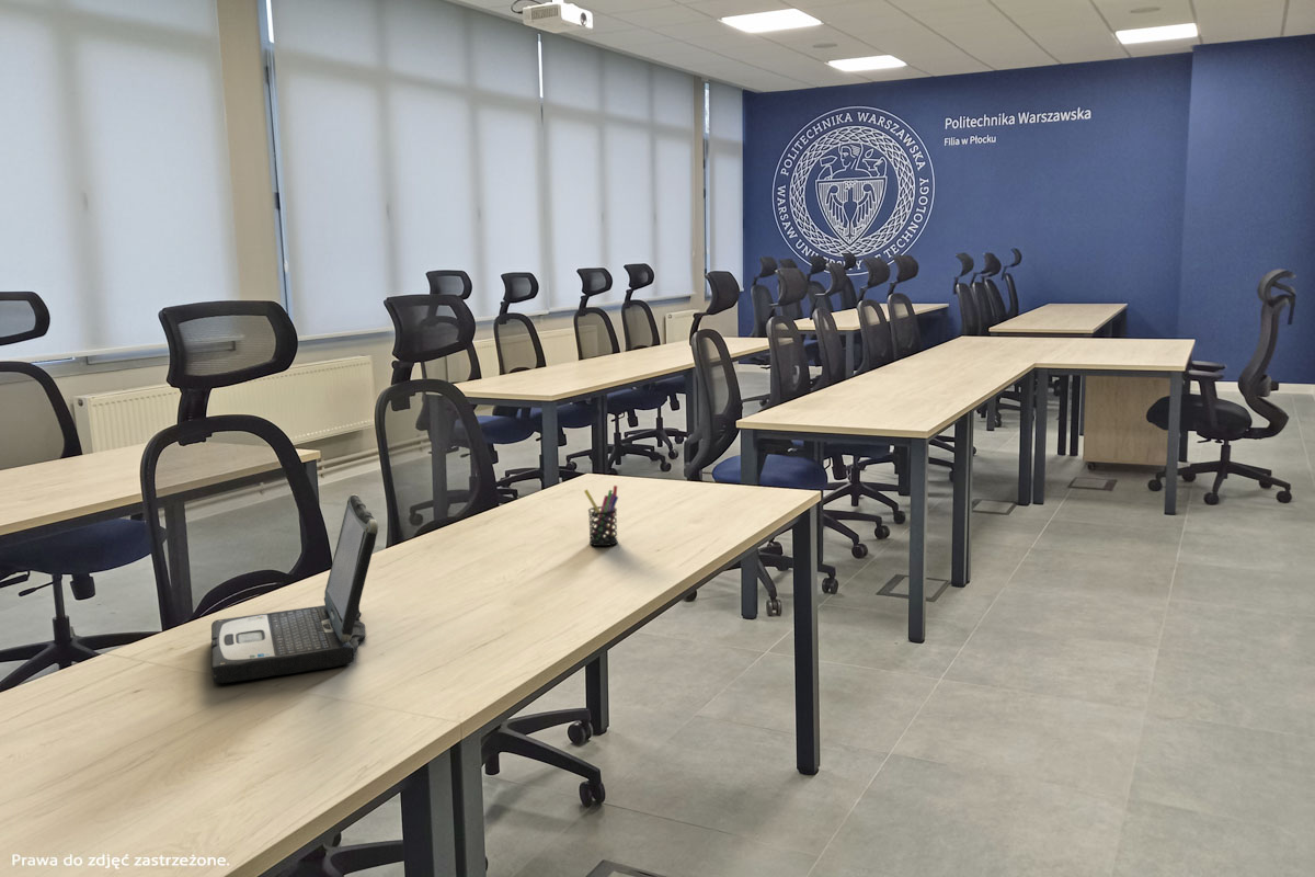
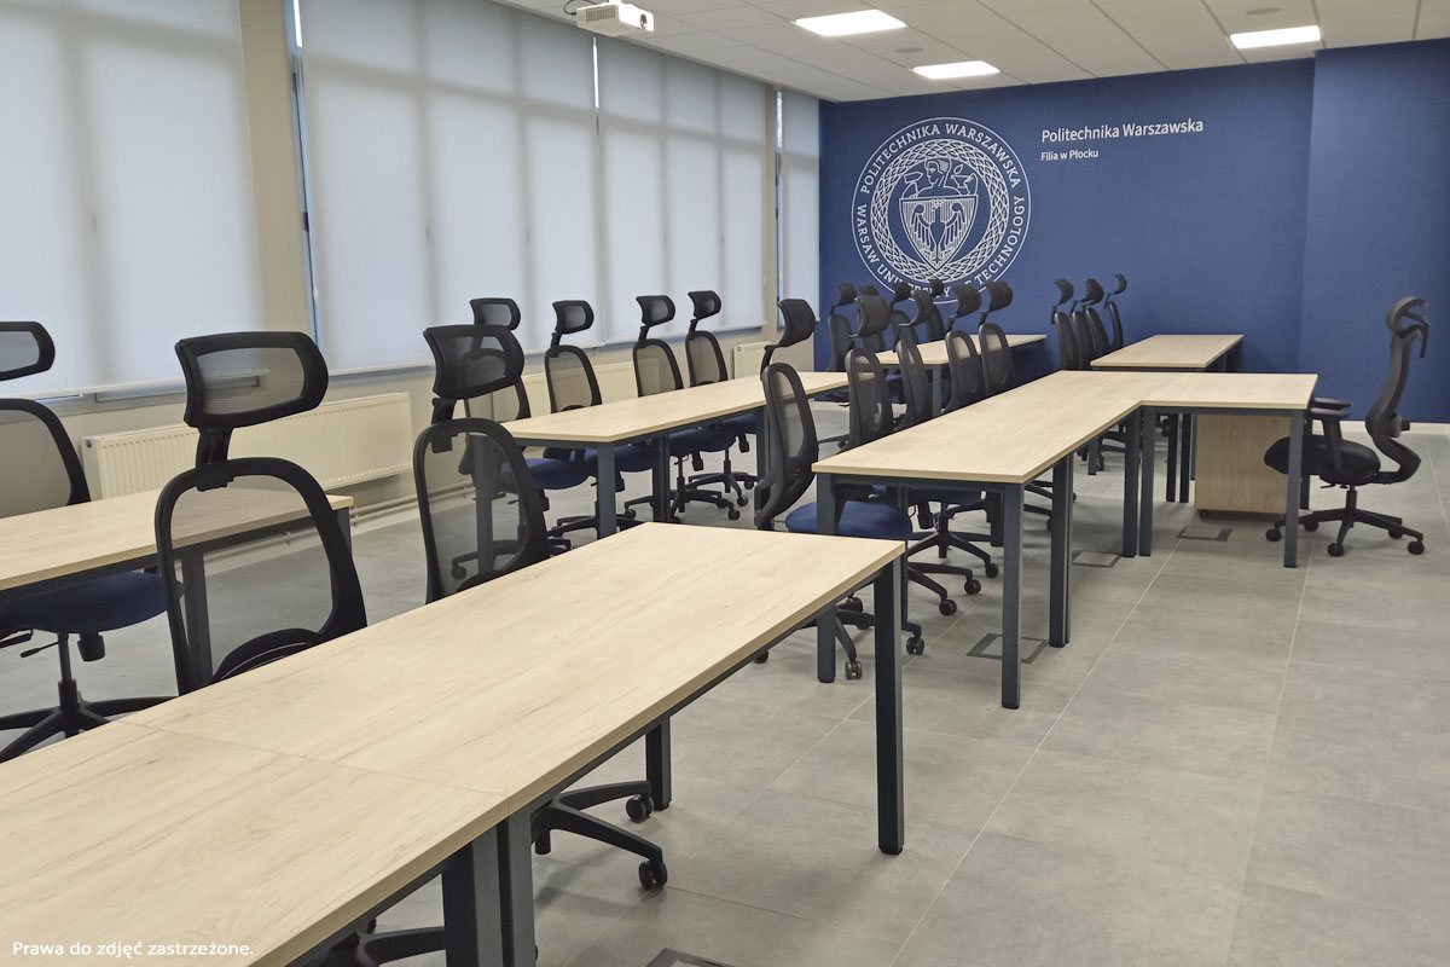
- laptop (298, 608)
- pen holder (605, 513)
